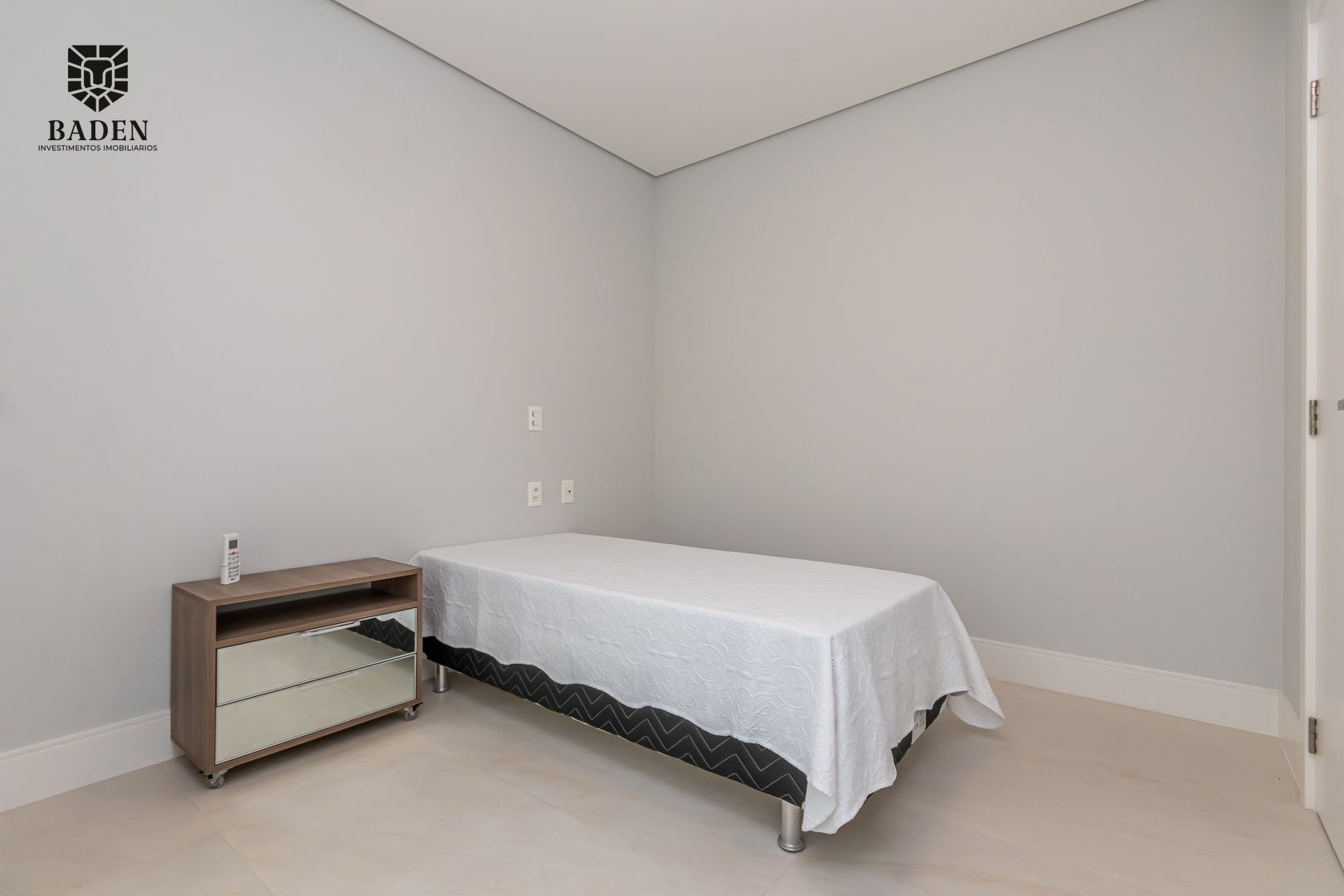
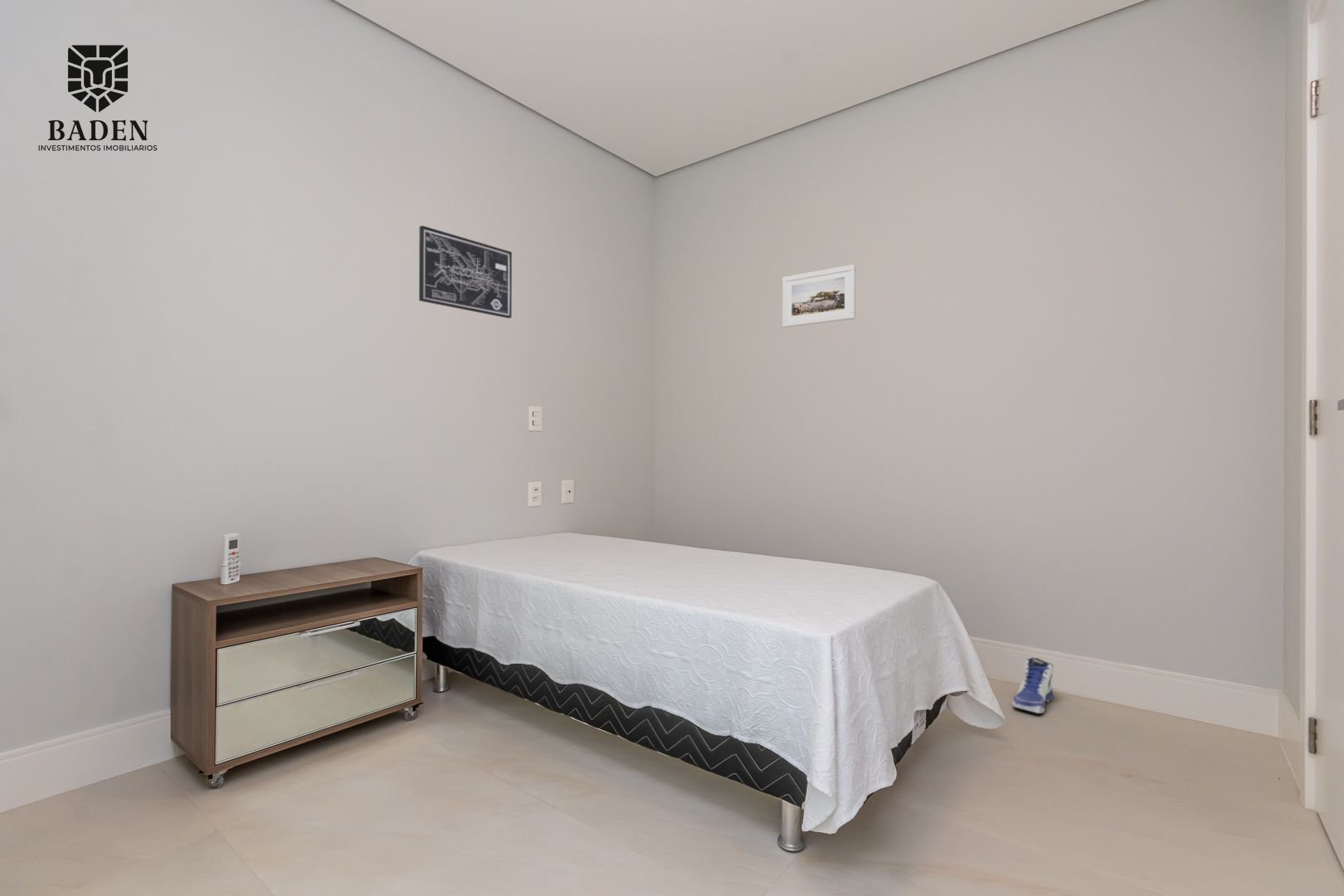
+ wall art (468, 275)
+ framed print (817, 297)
+ sneaker (1033, 682)
